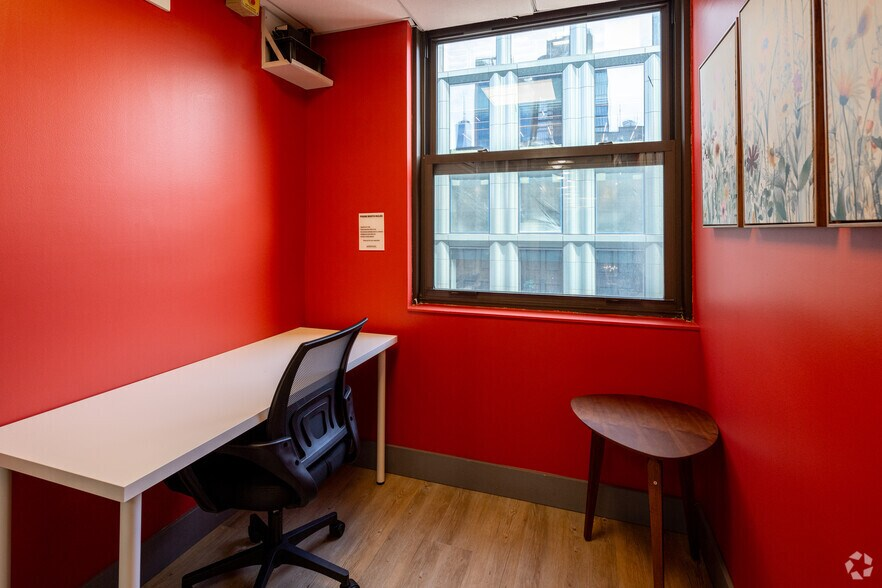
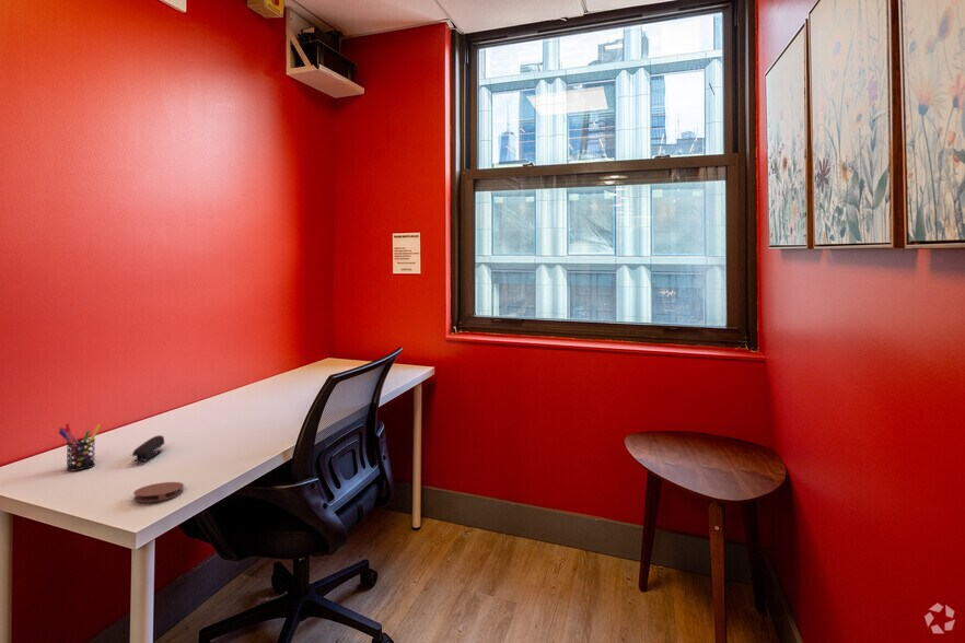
+ stapler (149, 447)
+ pen holder (80, 445)
+ coaster (159, 491)
